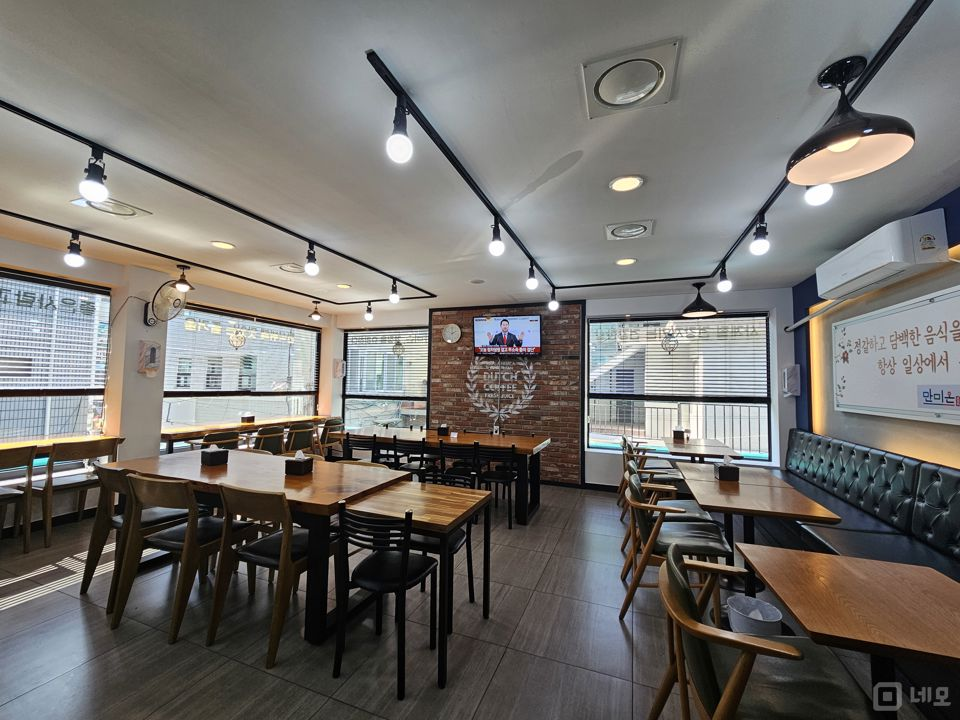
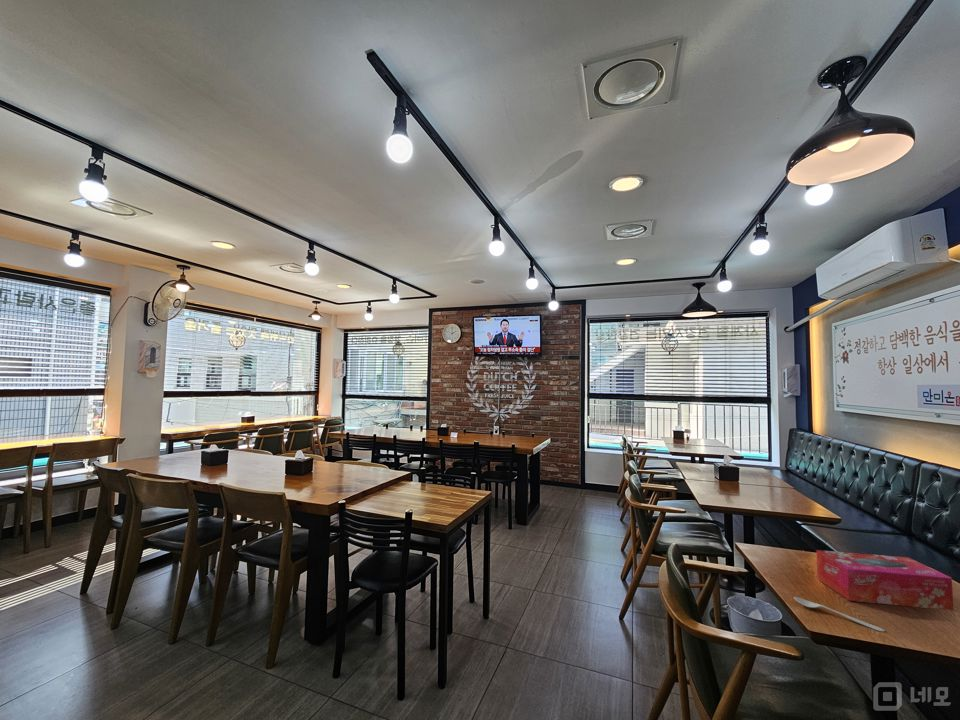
+ spoon (836, 612)
+ tissue box (879, 578)
